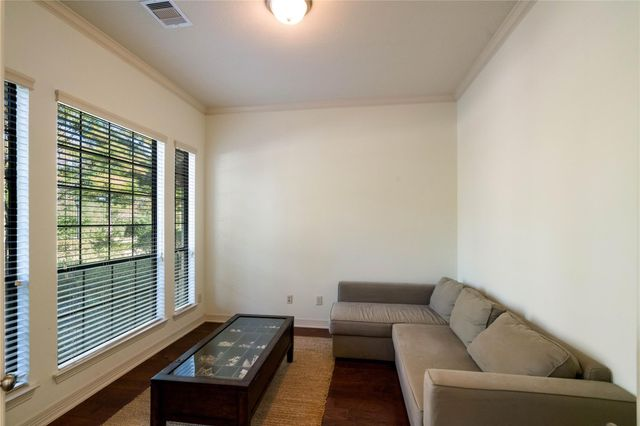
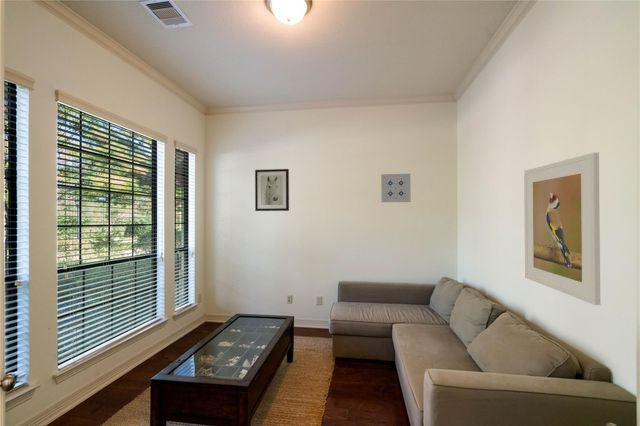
+ wall art (271, 190)
+ wall art (395, 188)
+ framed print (555, 226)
